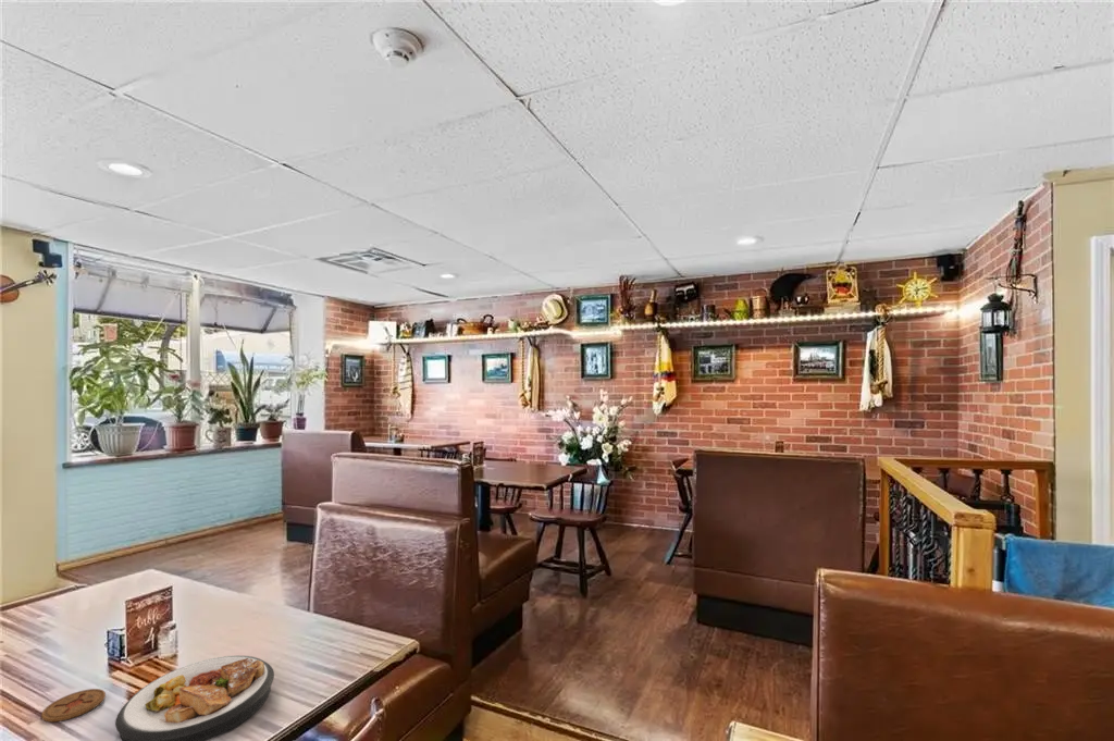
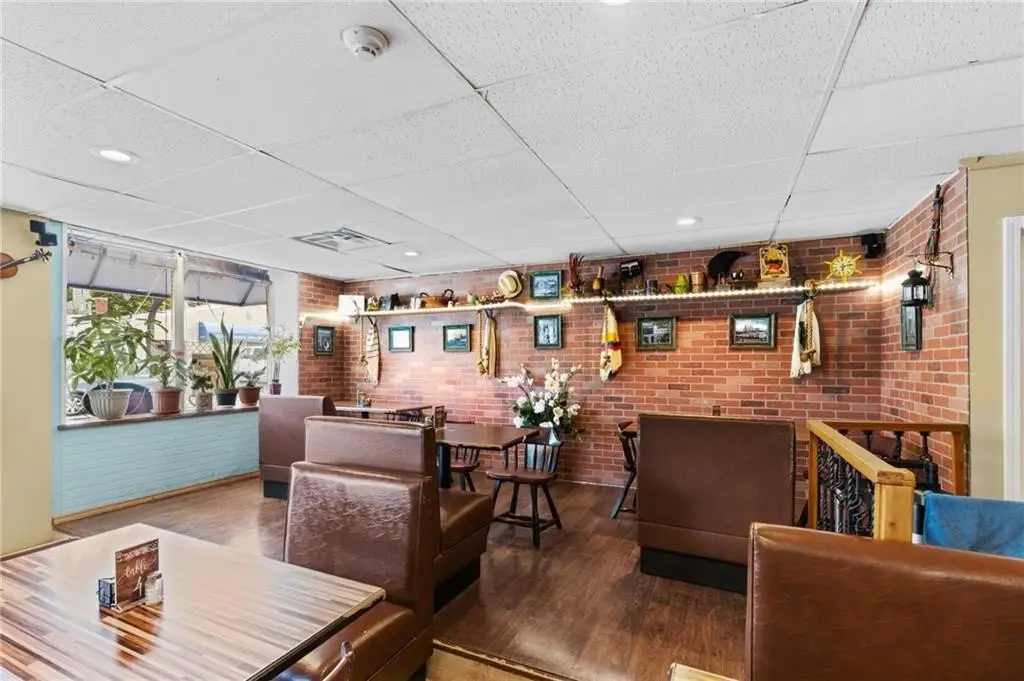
- plate (200, 692)
- coaster (74, 704)
